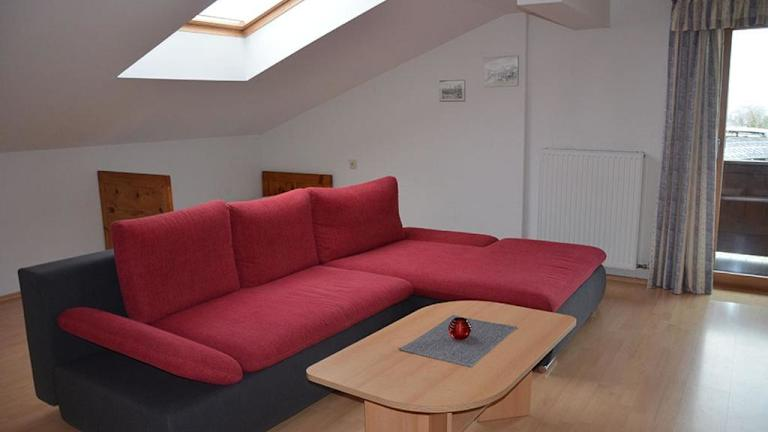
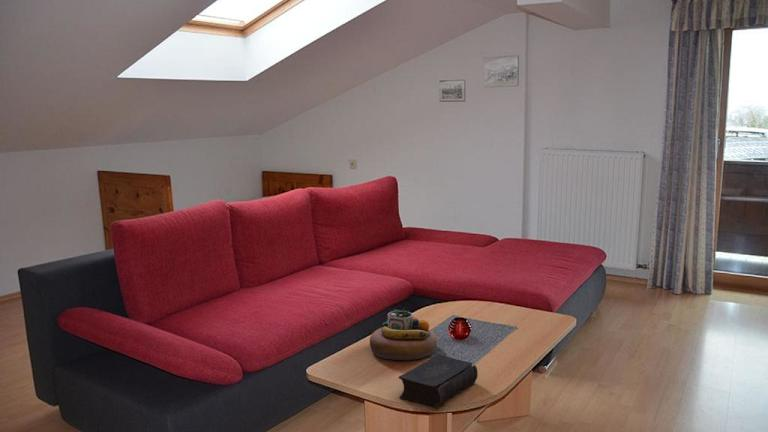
+ decorative bowl (403, 329)
+ book (438, 379)
